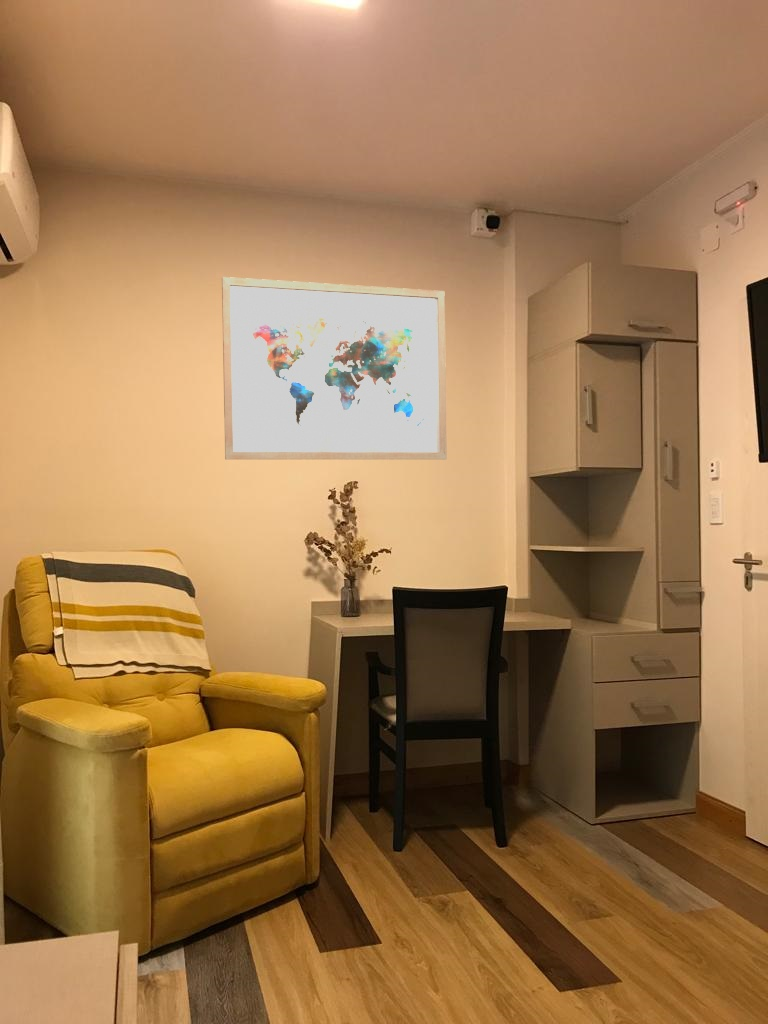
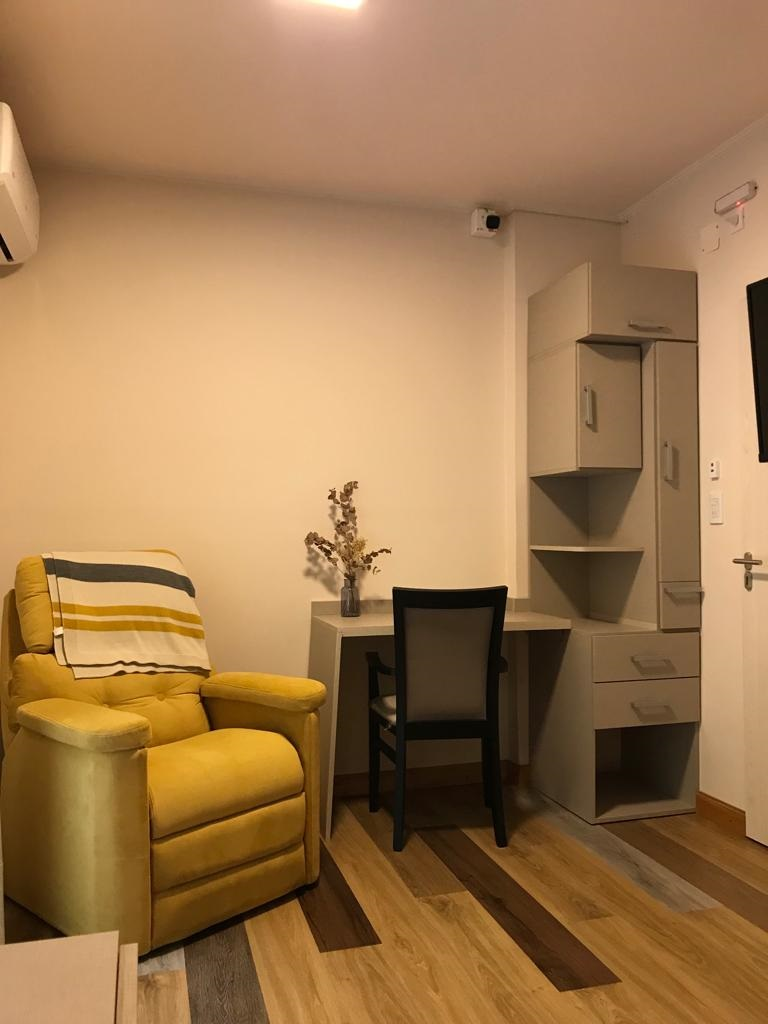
- wall art (338, 372)
